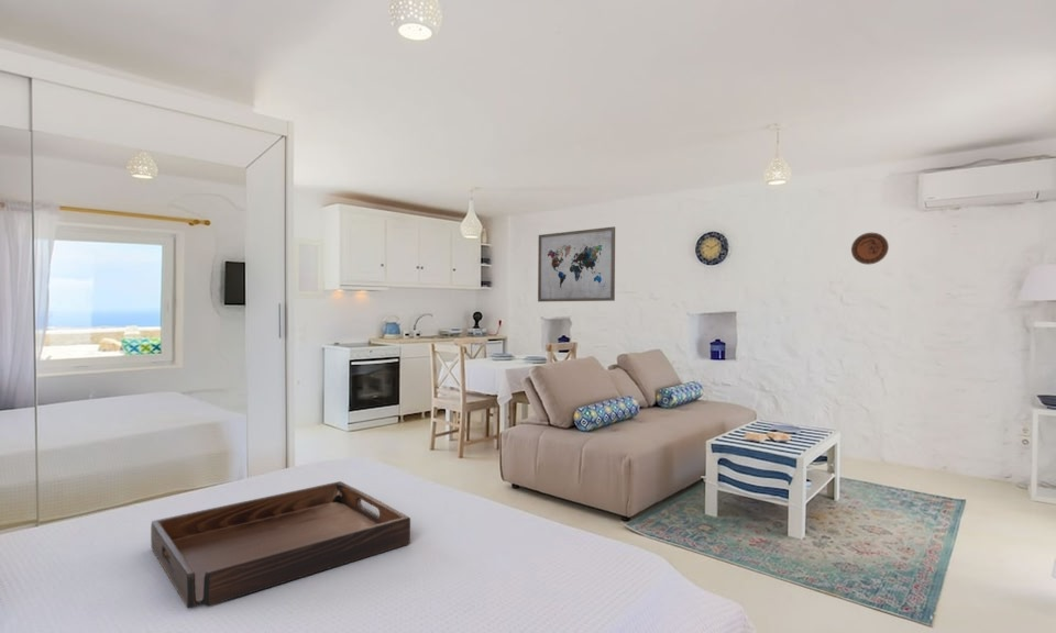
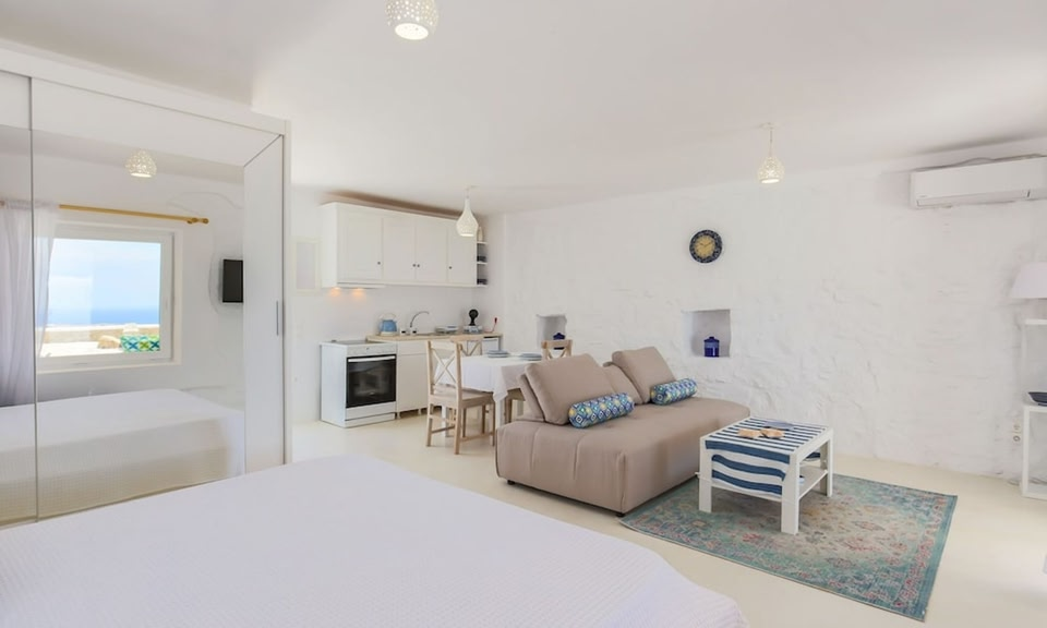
- decorative plate (869, 248)
- serving tray (282, 532)
- wall art (574, 266)
